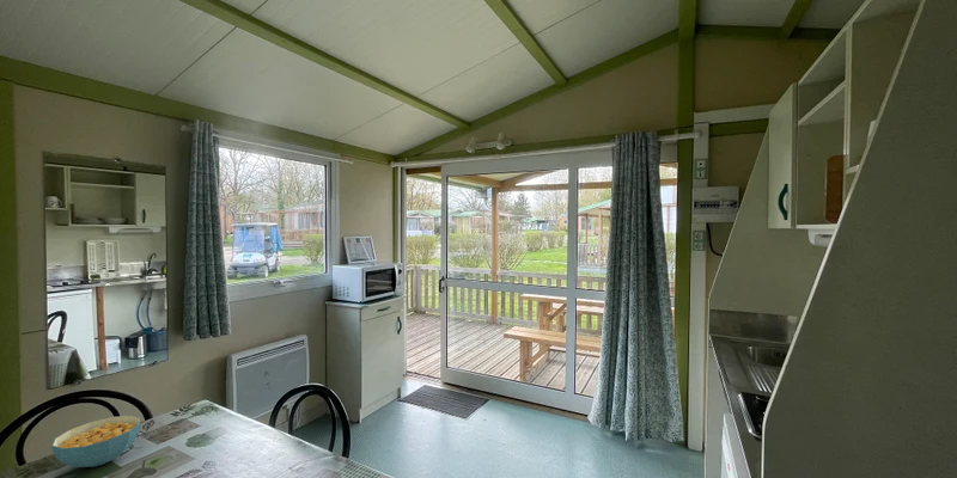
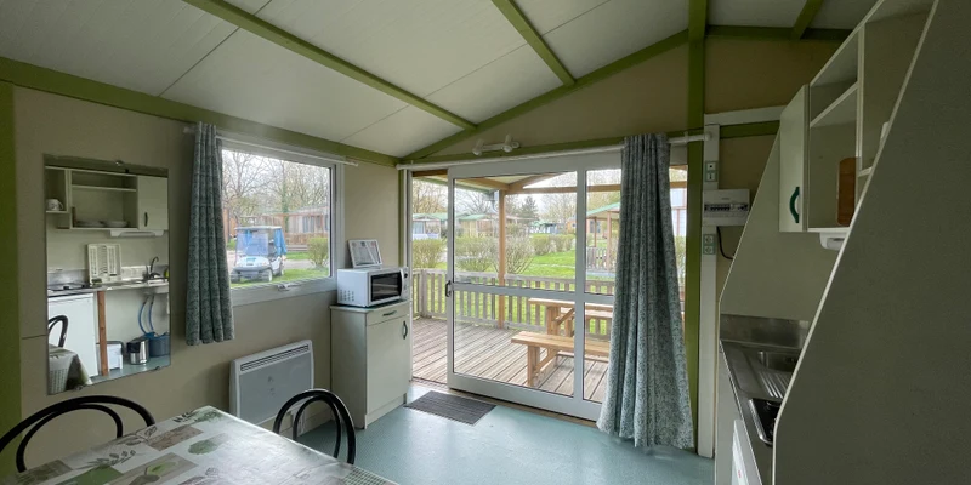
- cereal bowl (99, 446)
